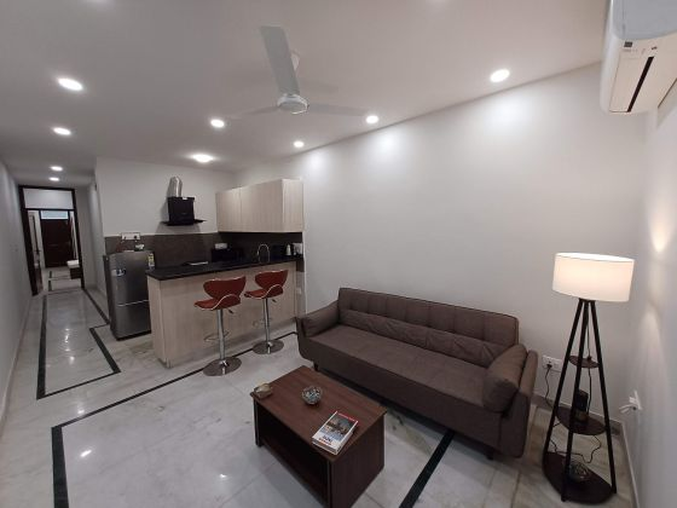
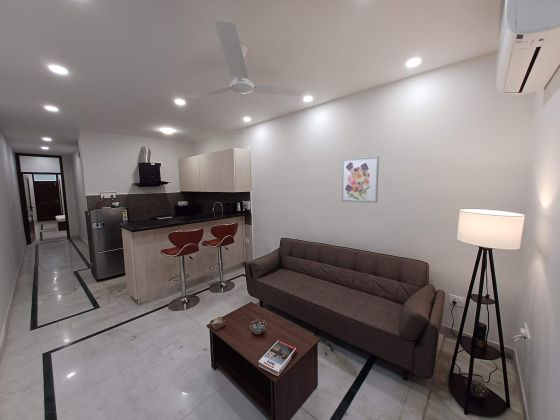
+ wall art (359, 180)
